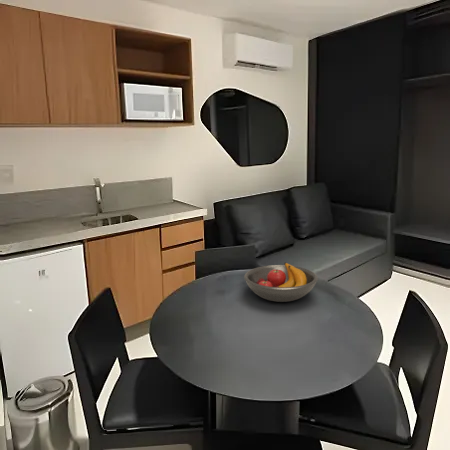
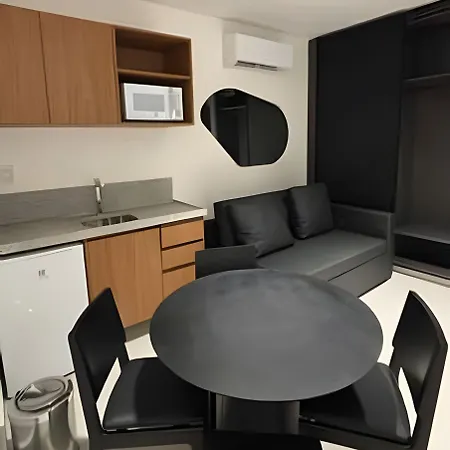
- fruit bowl (280, 283)
